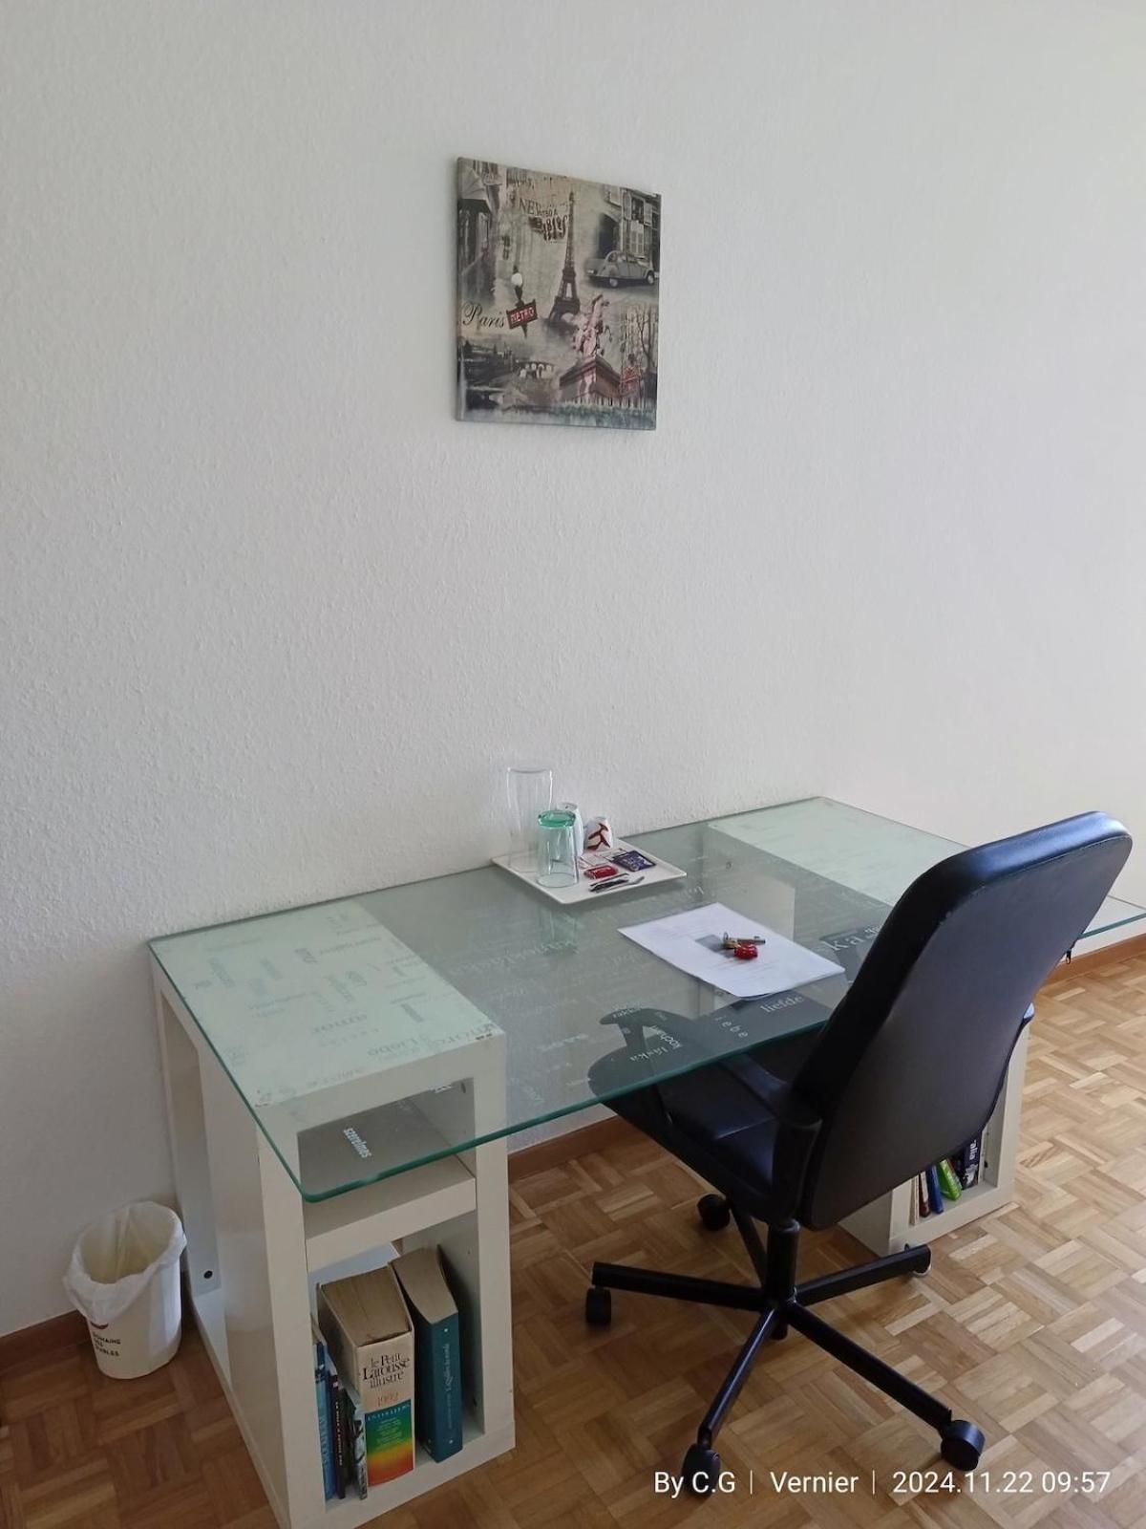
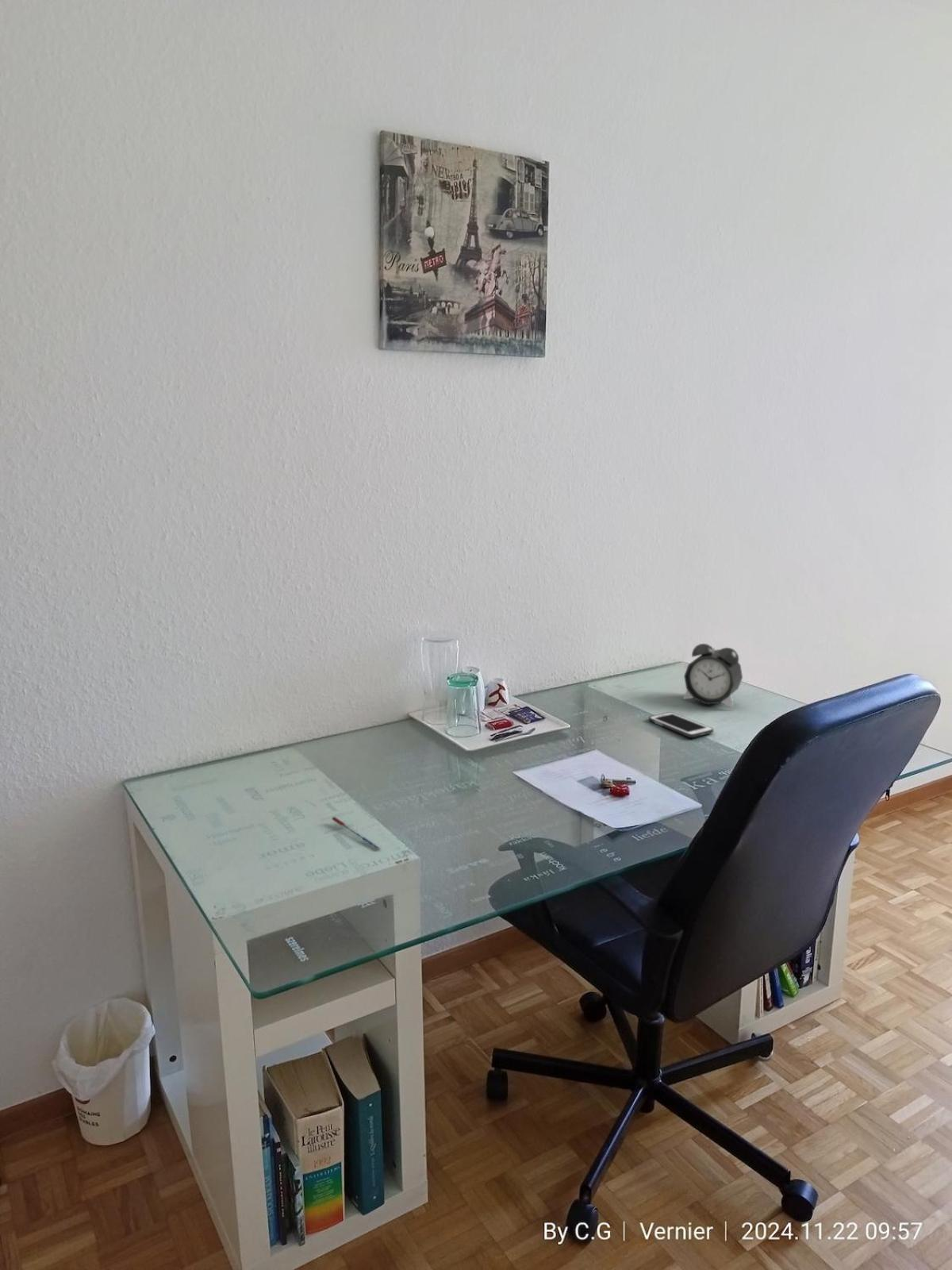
+ alarm clock (712, 674)
+ cell phone (680, 724)
+ pen (355, 833)
